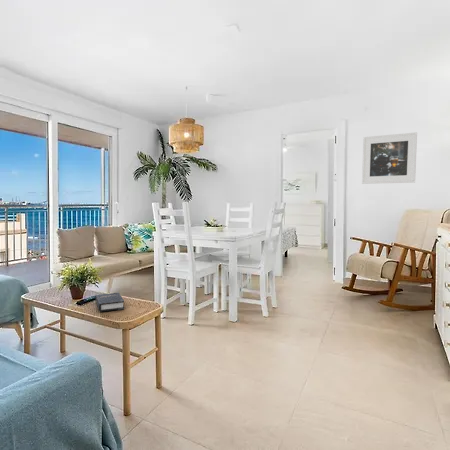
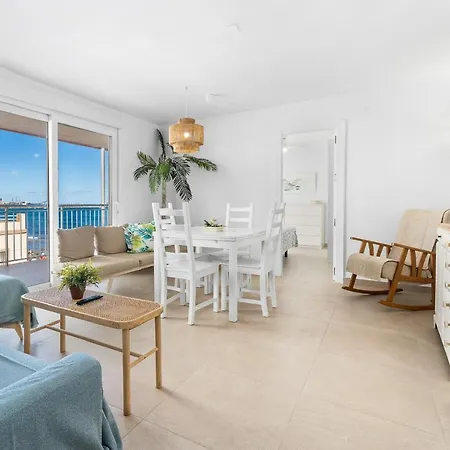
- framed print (388, 159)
- hardback book (109, 301)
